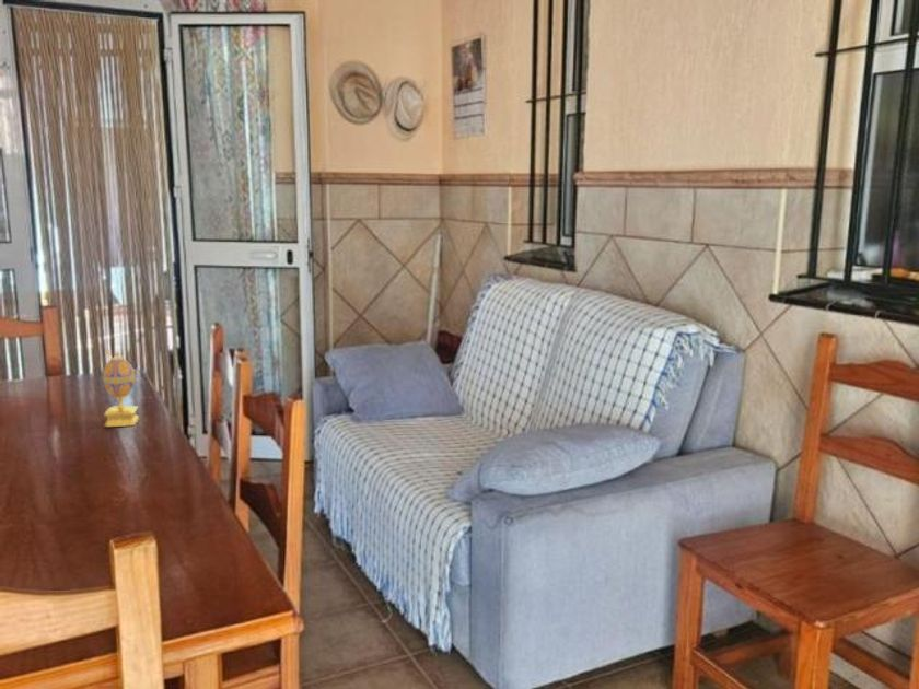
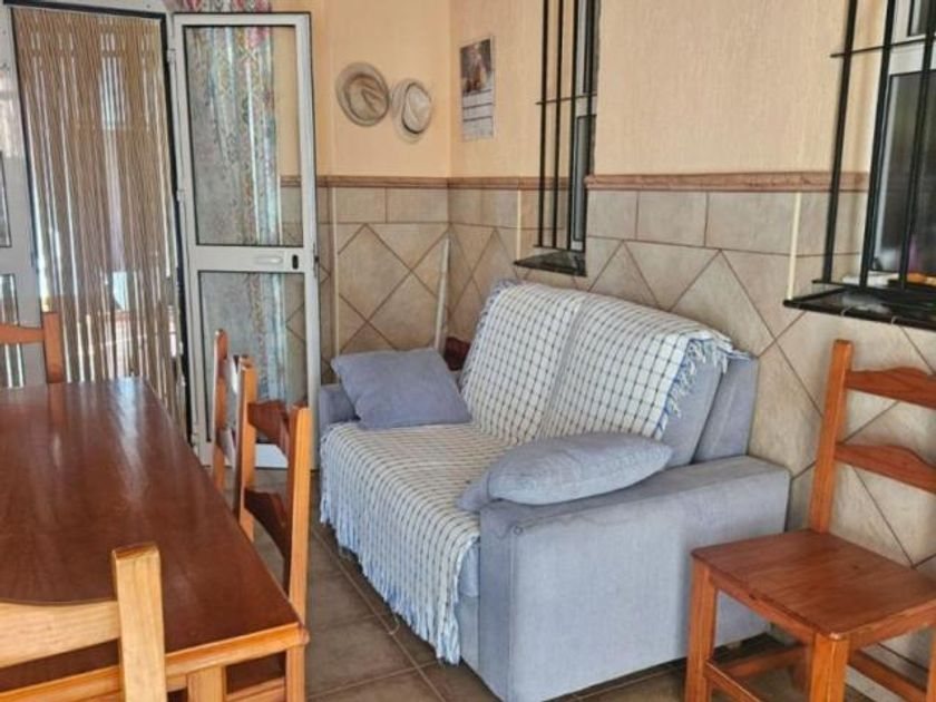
- decorative egg (119, 385)
